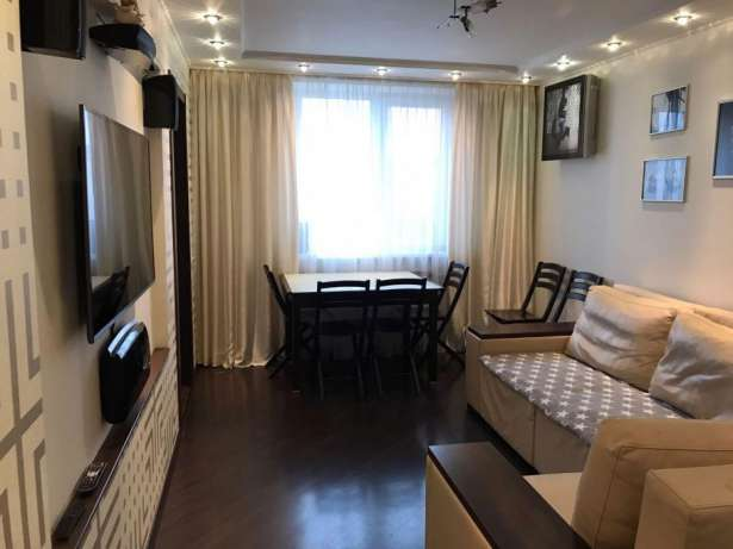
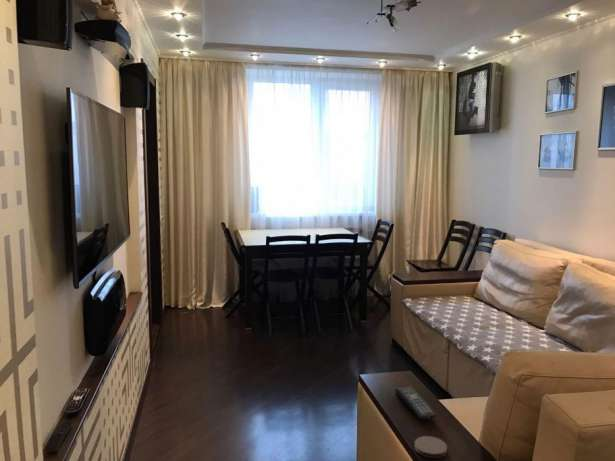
+ coaster (430, 446)
+ remote control (414, 401)
